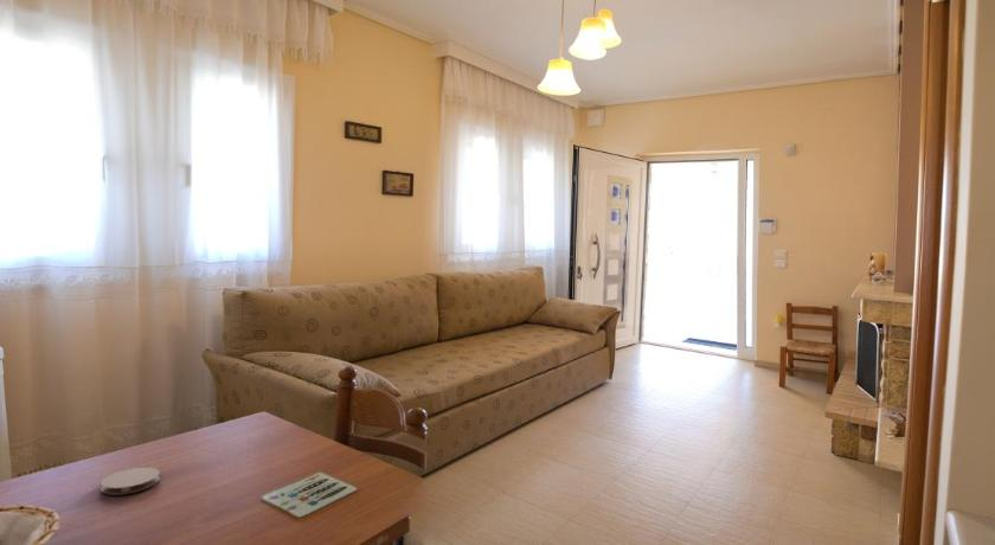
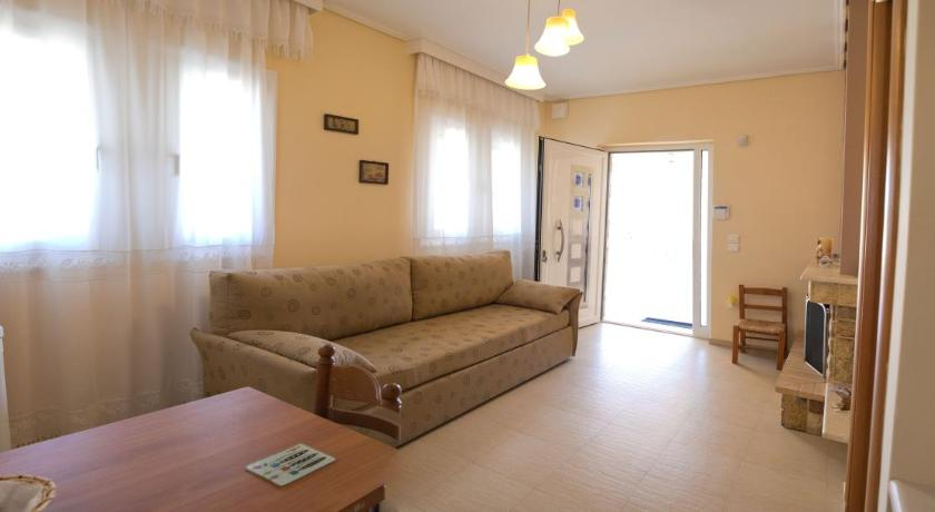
- coaster (130, 480)
